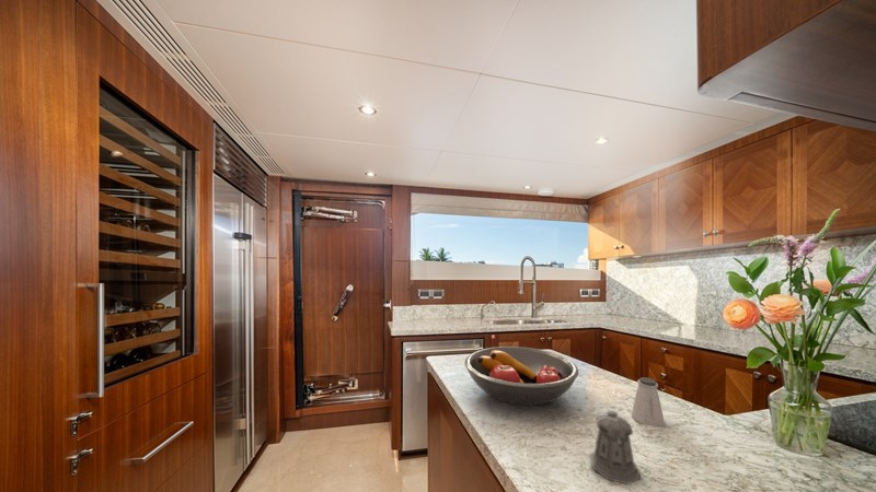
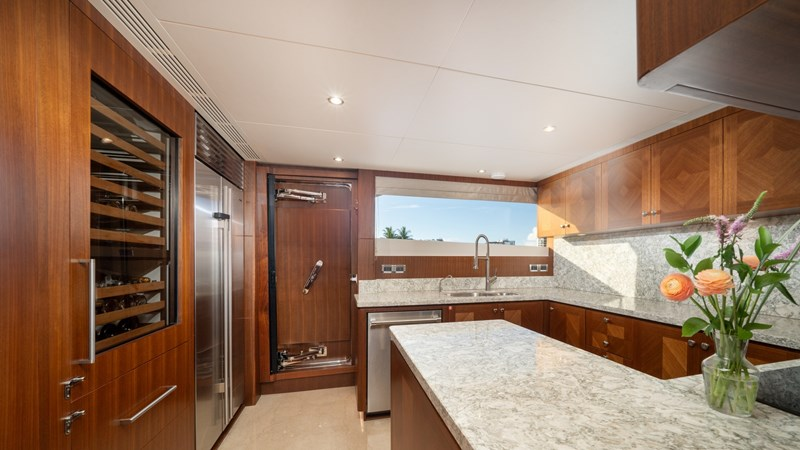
- saltshaker (647, 399)
- pepper shaker (613, 444)
- fruit bowl (519, 374)
